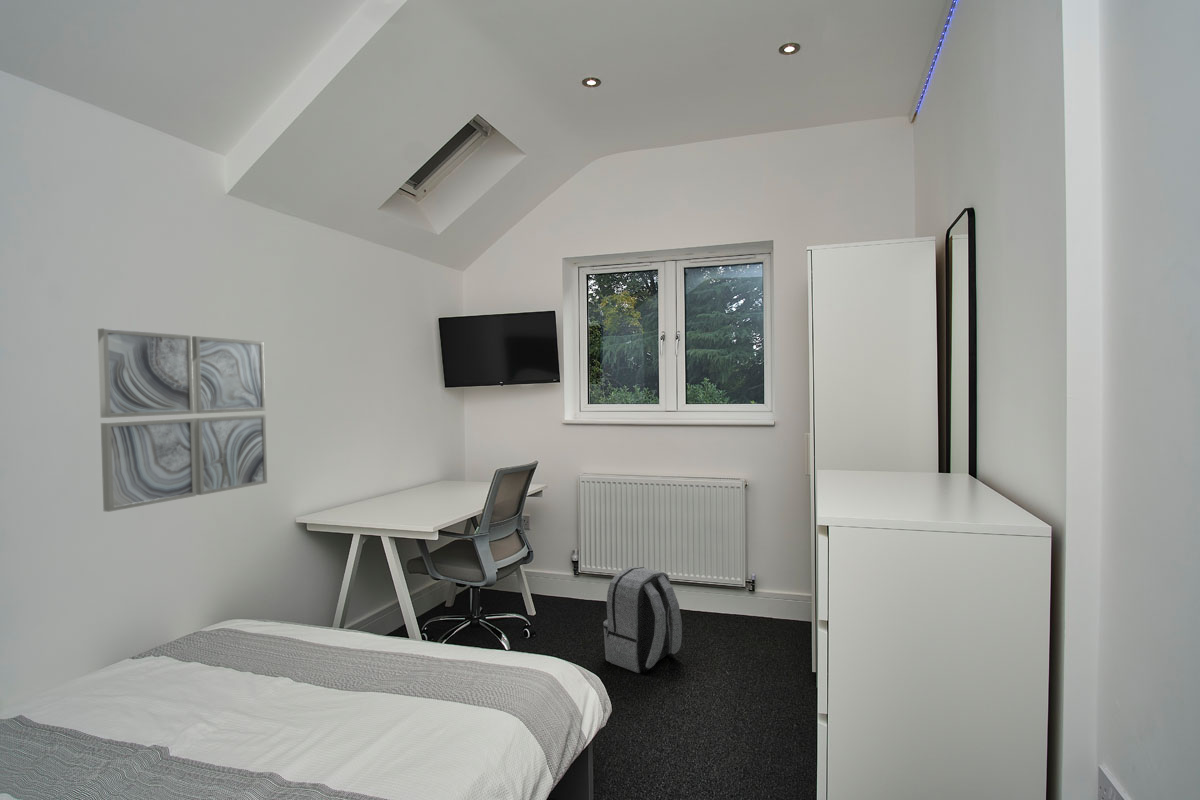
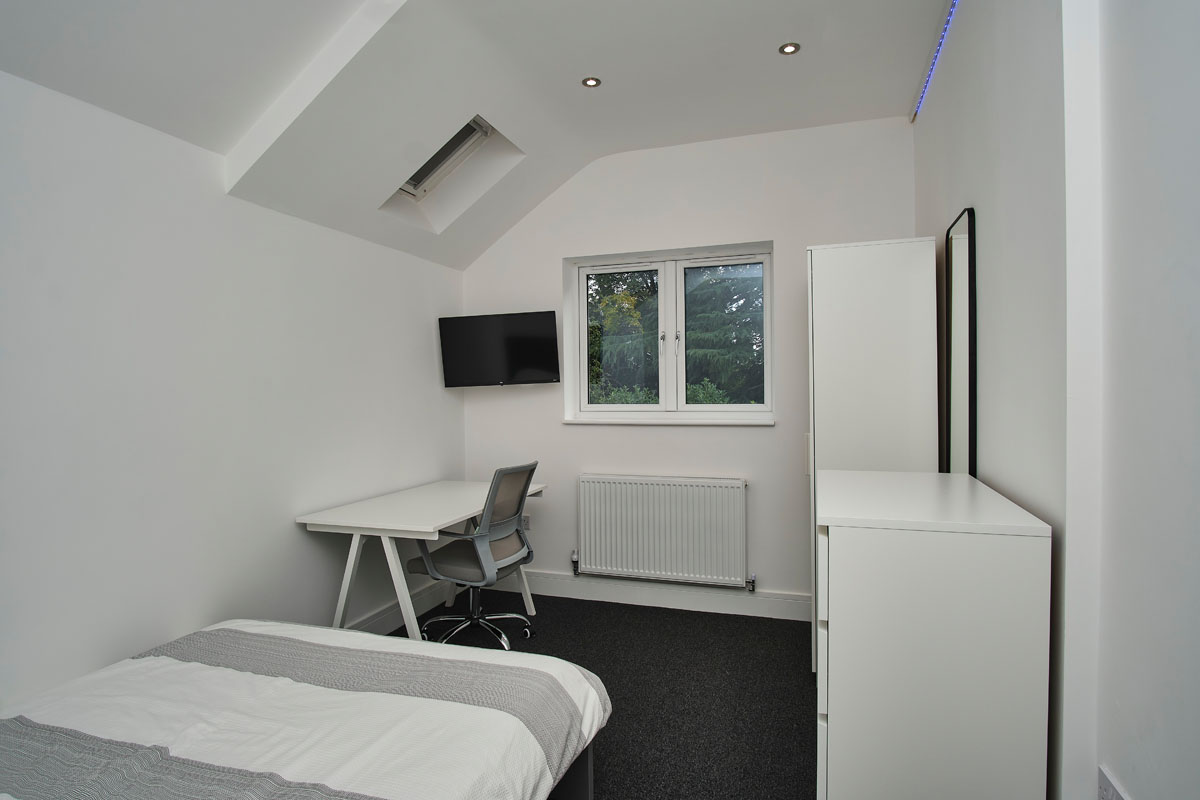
- backpack (643, 615)
- wall art (193, 413)
